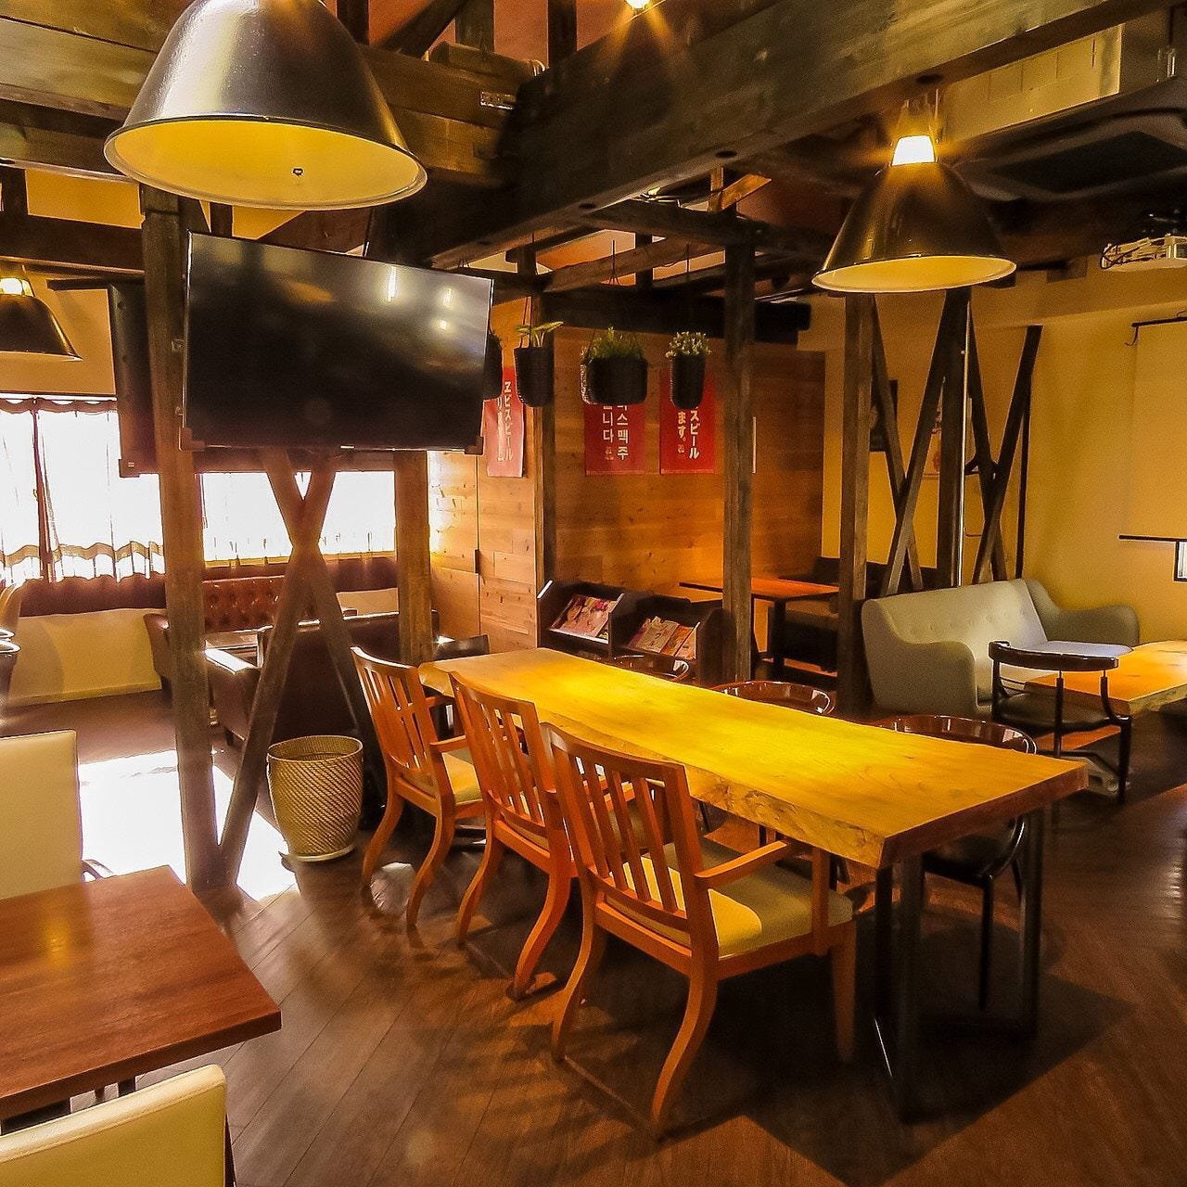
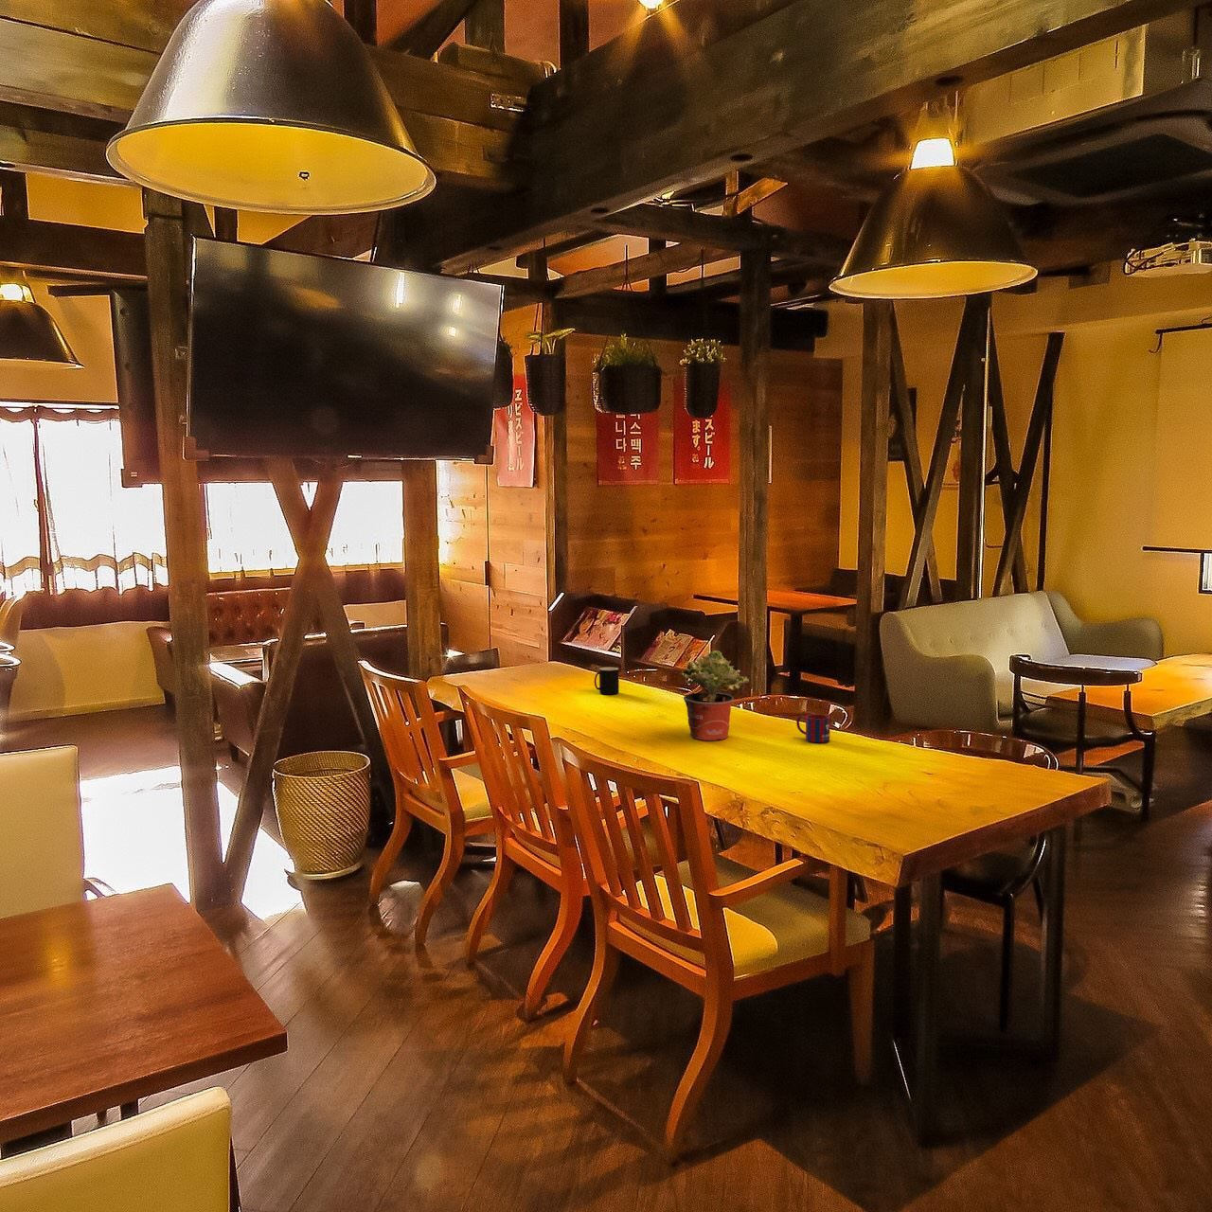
+ mug (812, 727)
+ potted plant (715, 693)
+ cup (605, 680)
